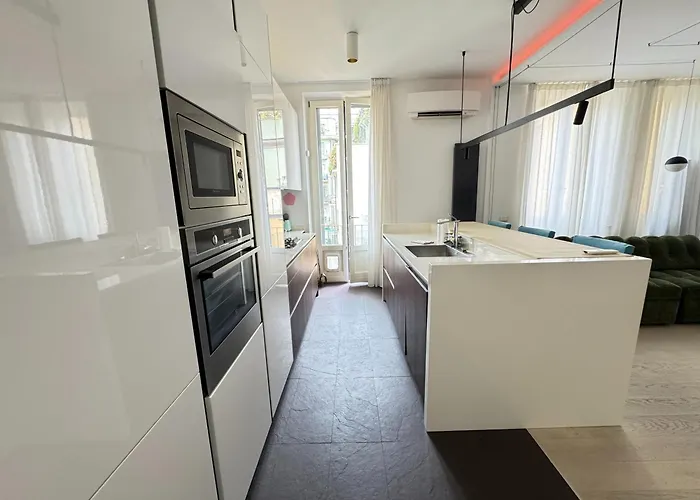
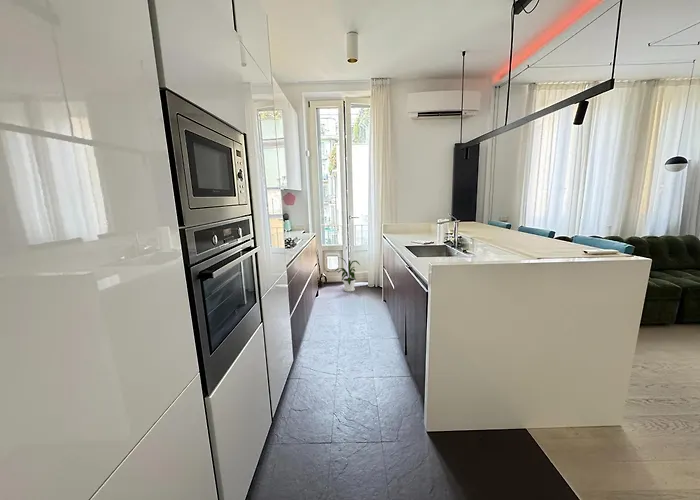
+ house plant (348, 273)
